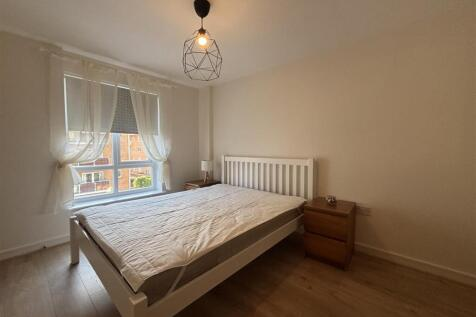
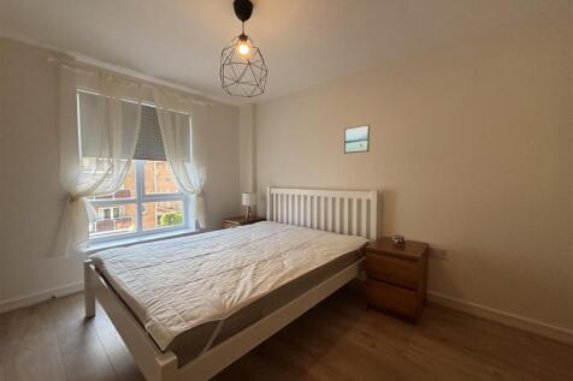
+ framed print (356, 139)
